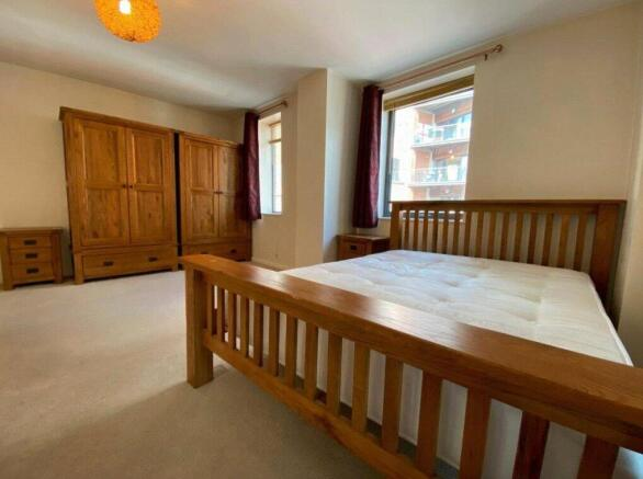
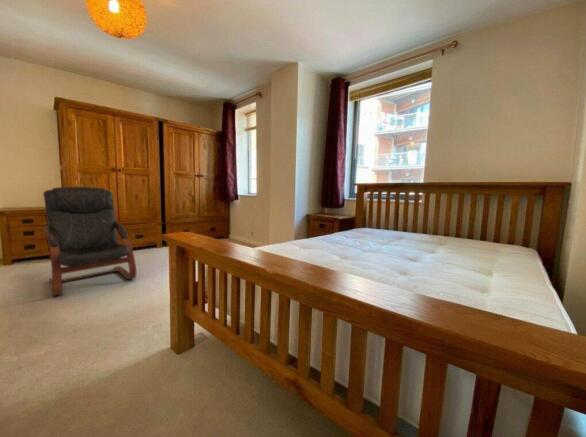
+ armchair (90, 235)
